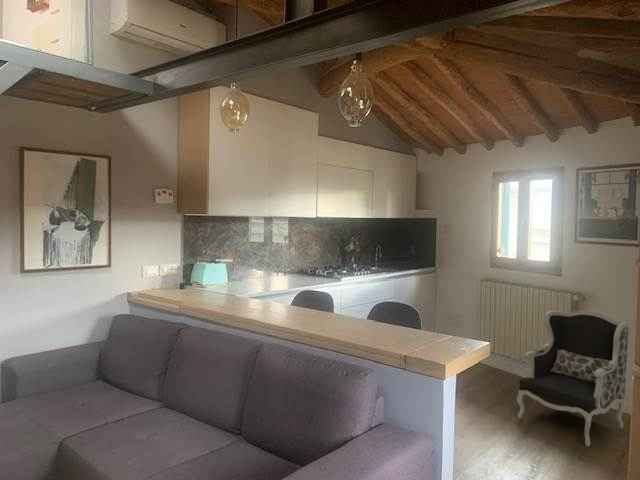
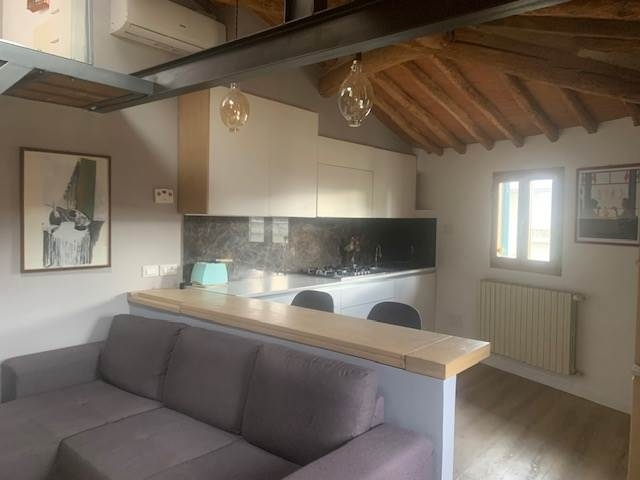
- armchair (572, 368)
